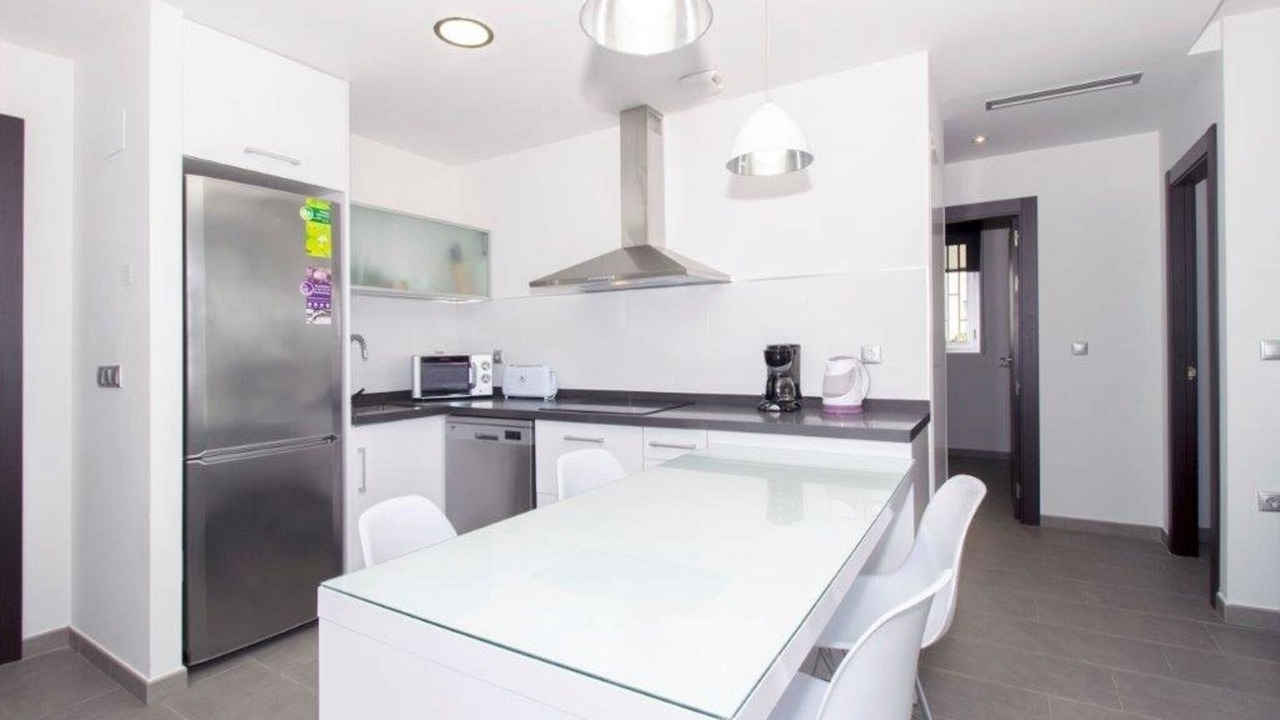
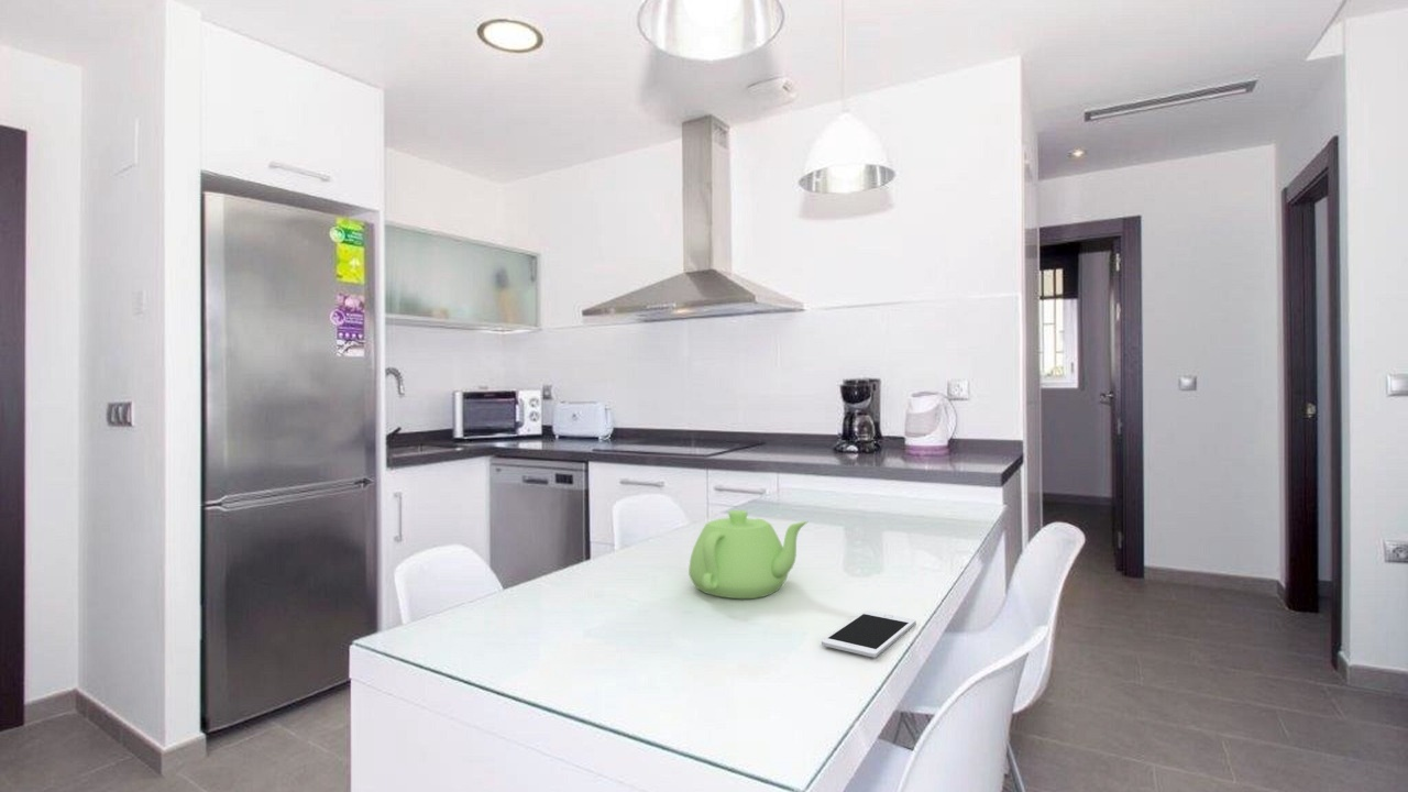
+ cell phone (870, 631)
+ teapot (750, 550)
